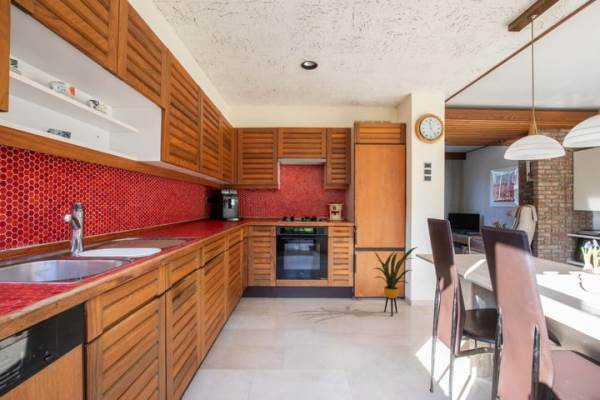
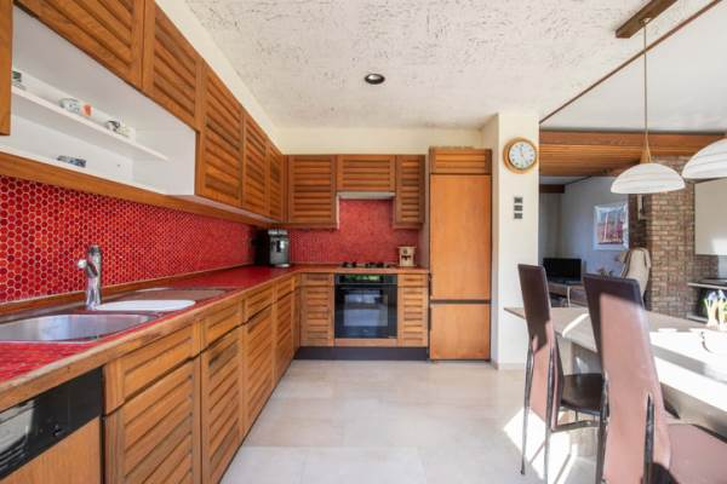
- house plant (395, 280)
